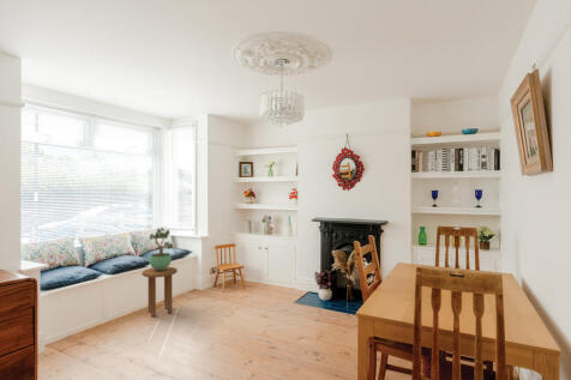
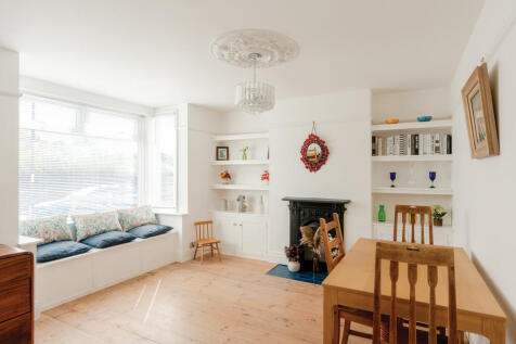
- side table (155, 290)
- potted plant (160, 248)
